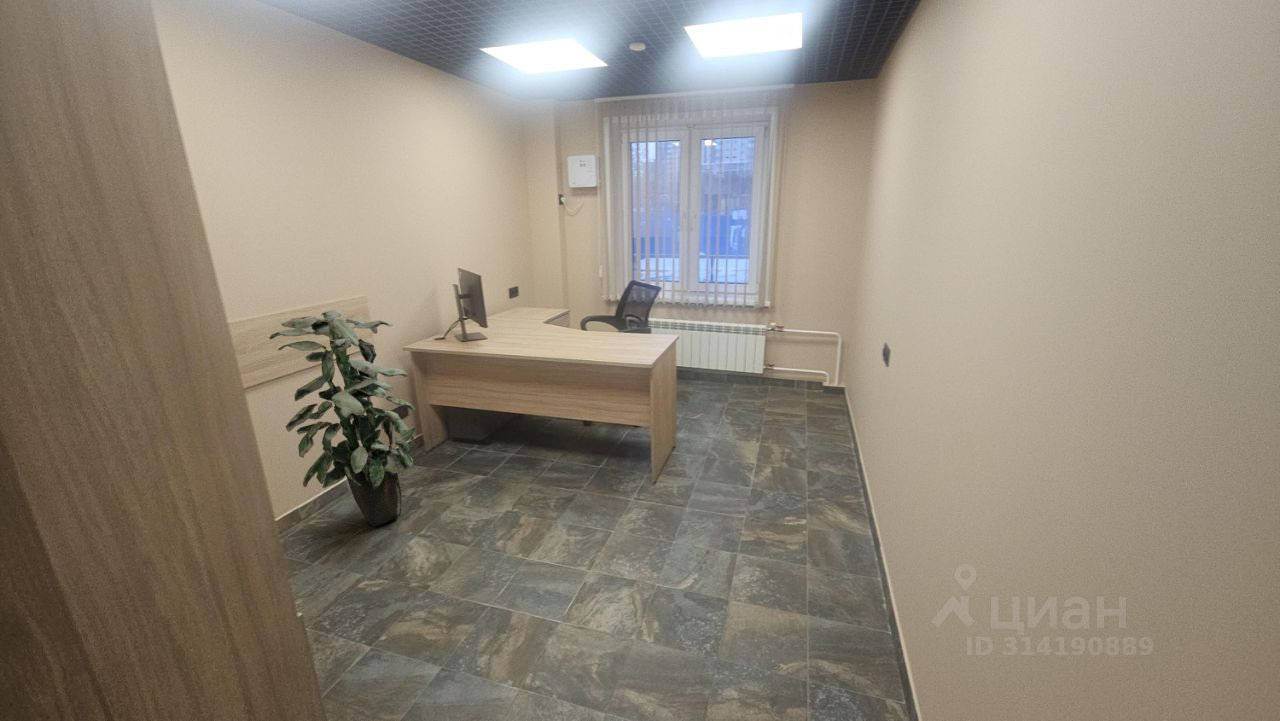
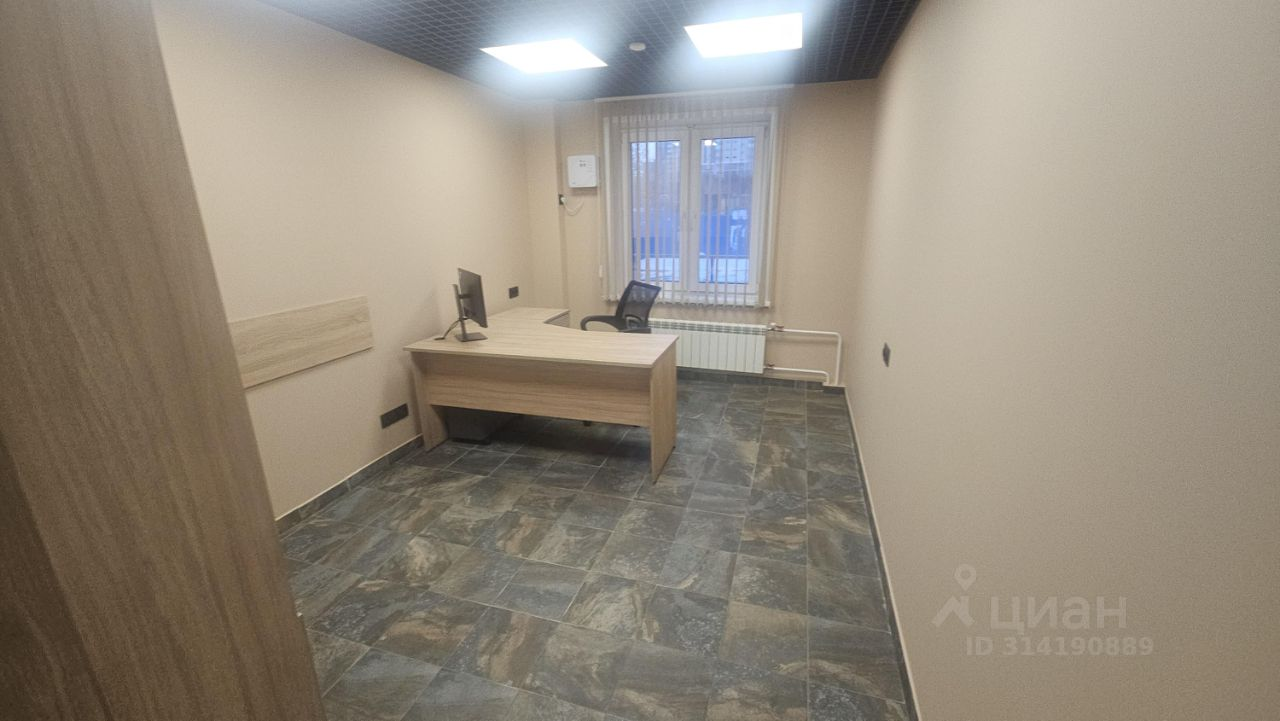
- indoor plant (353, 420)
